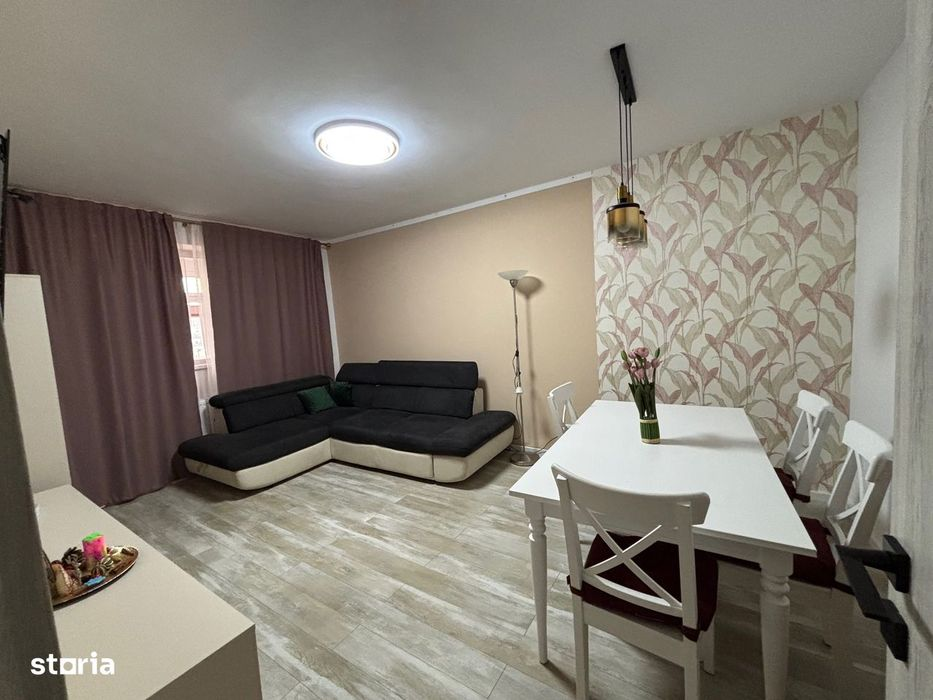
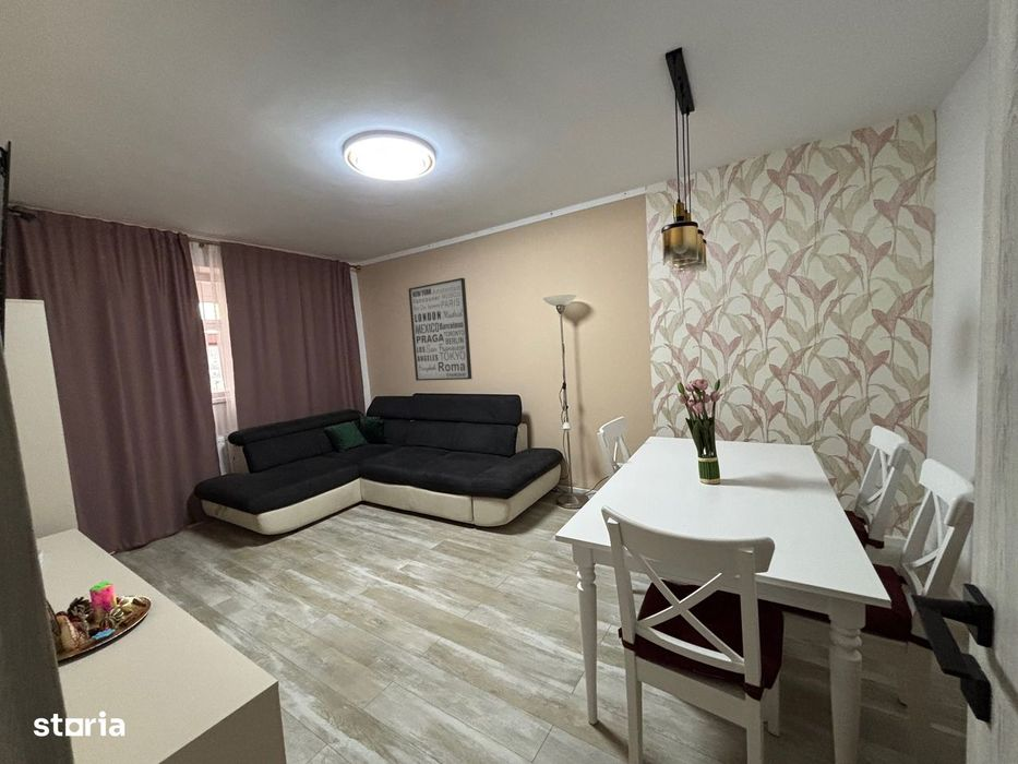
+ wall art (439, 332)
